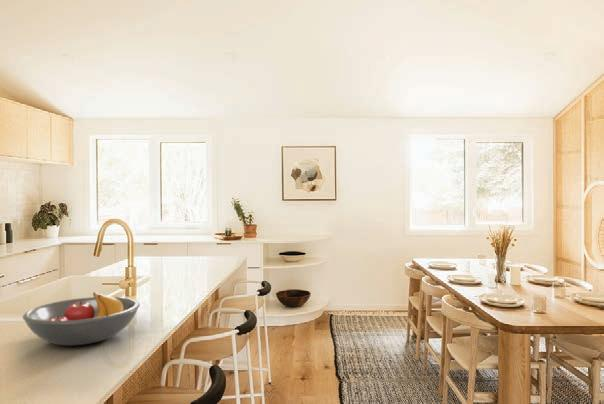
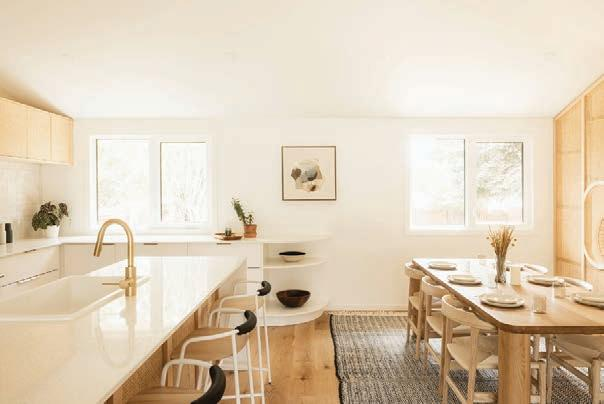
- fruit bowl (84, 319)
